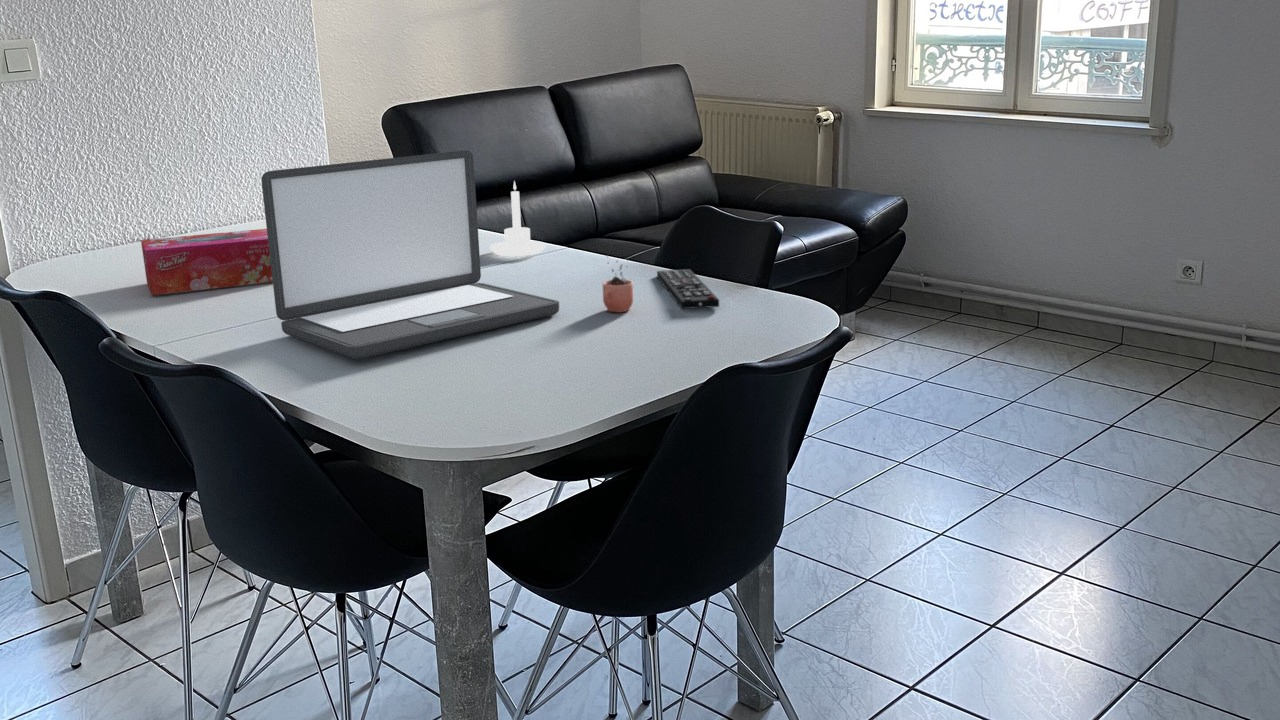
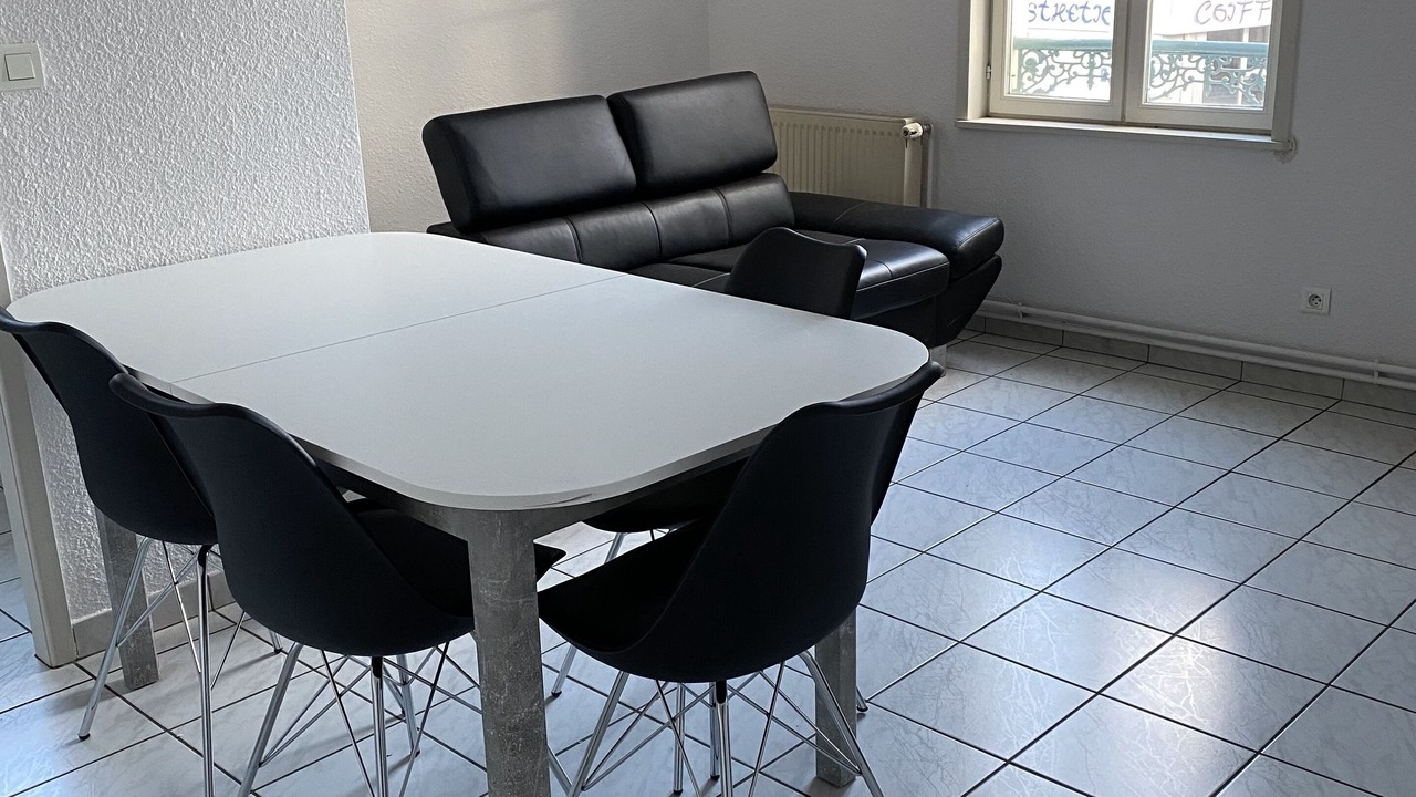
- cocoa (614, 283)
- candle holder (516, 216)
- laptop (417, 245)
- tissue box (214, 260)
- remote control (686, 287)
